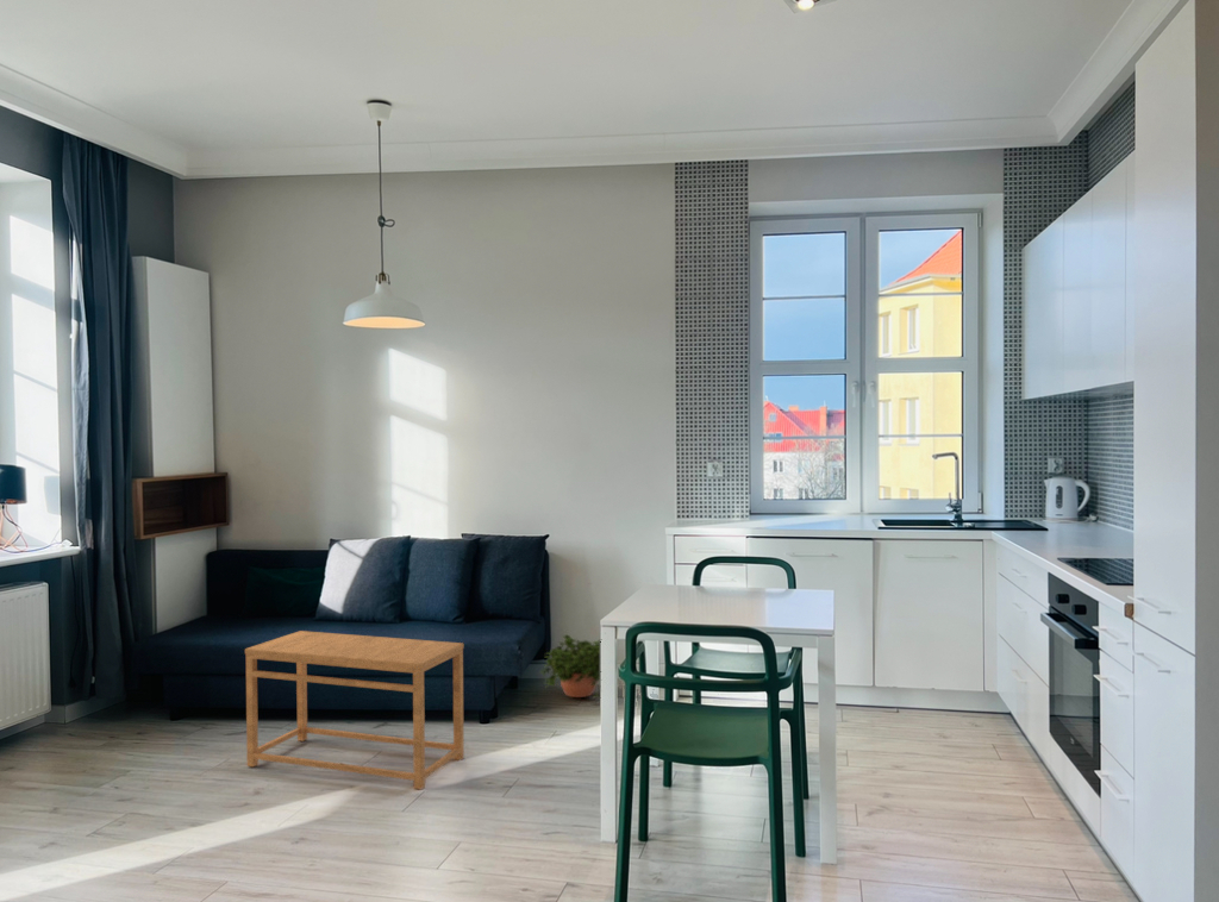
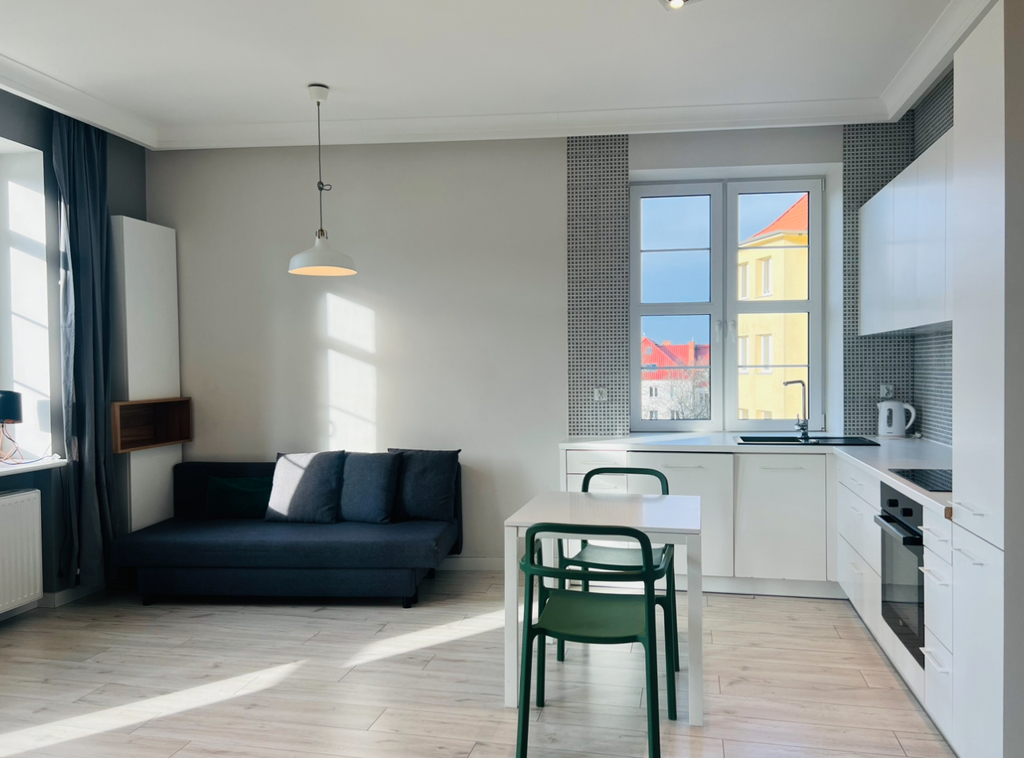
- potted plant (579, 665)
- side table (356, 685)
